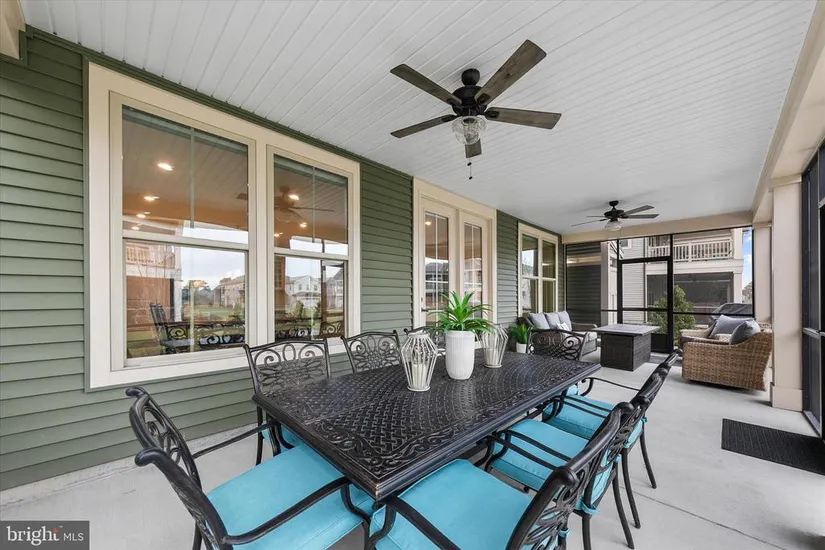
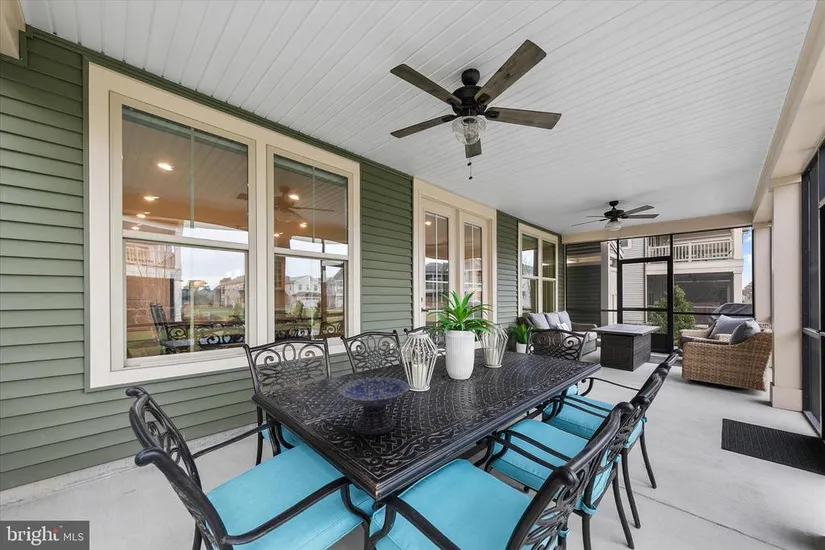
+ decorative bowl (374, 406)
